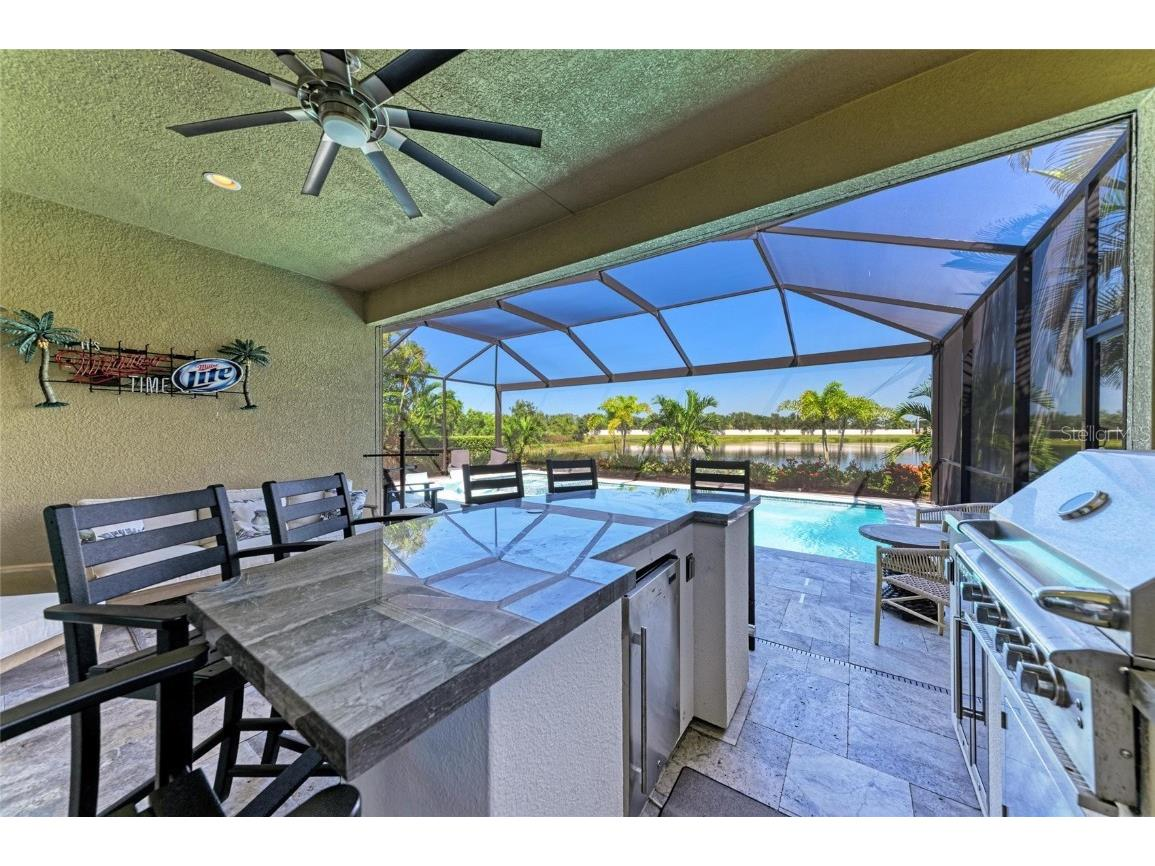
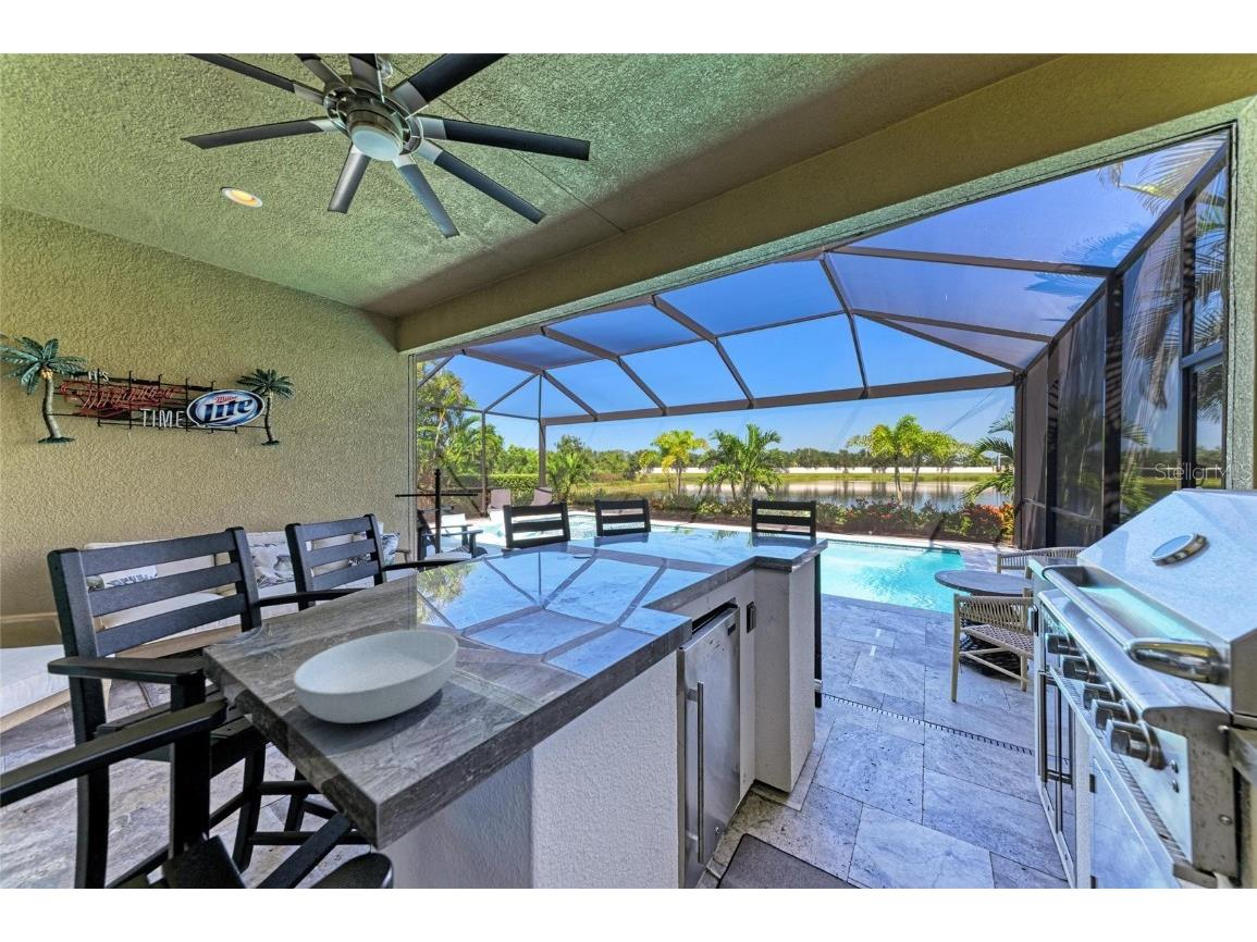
+ serving bowl (382, 679)
